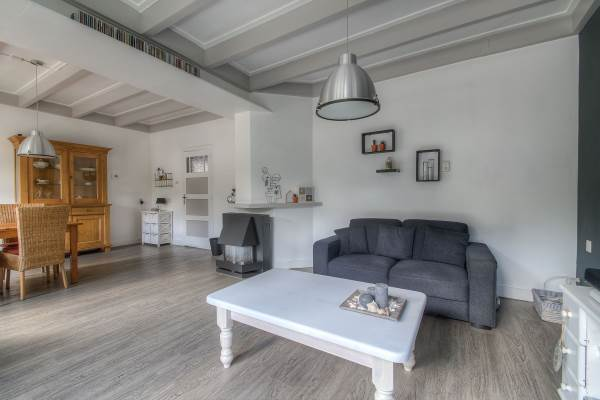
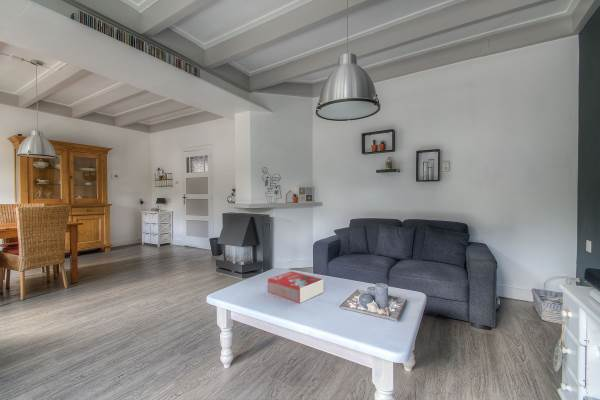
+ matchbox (295, 285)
